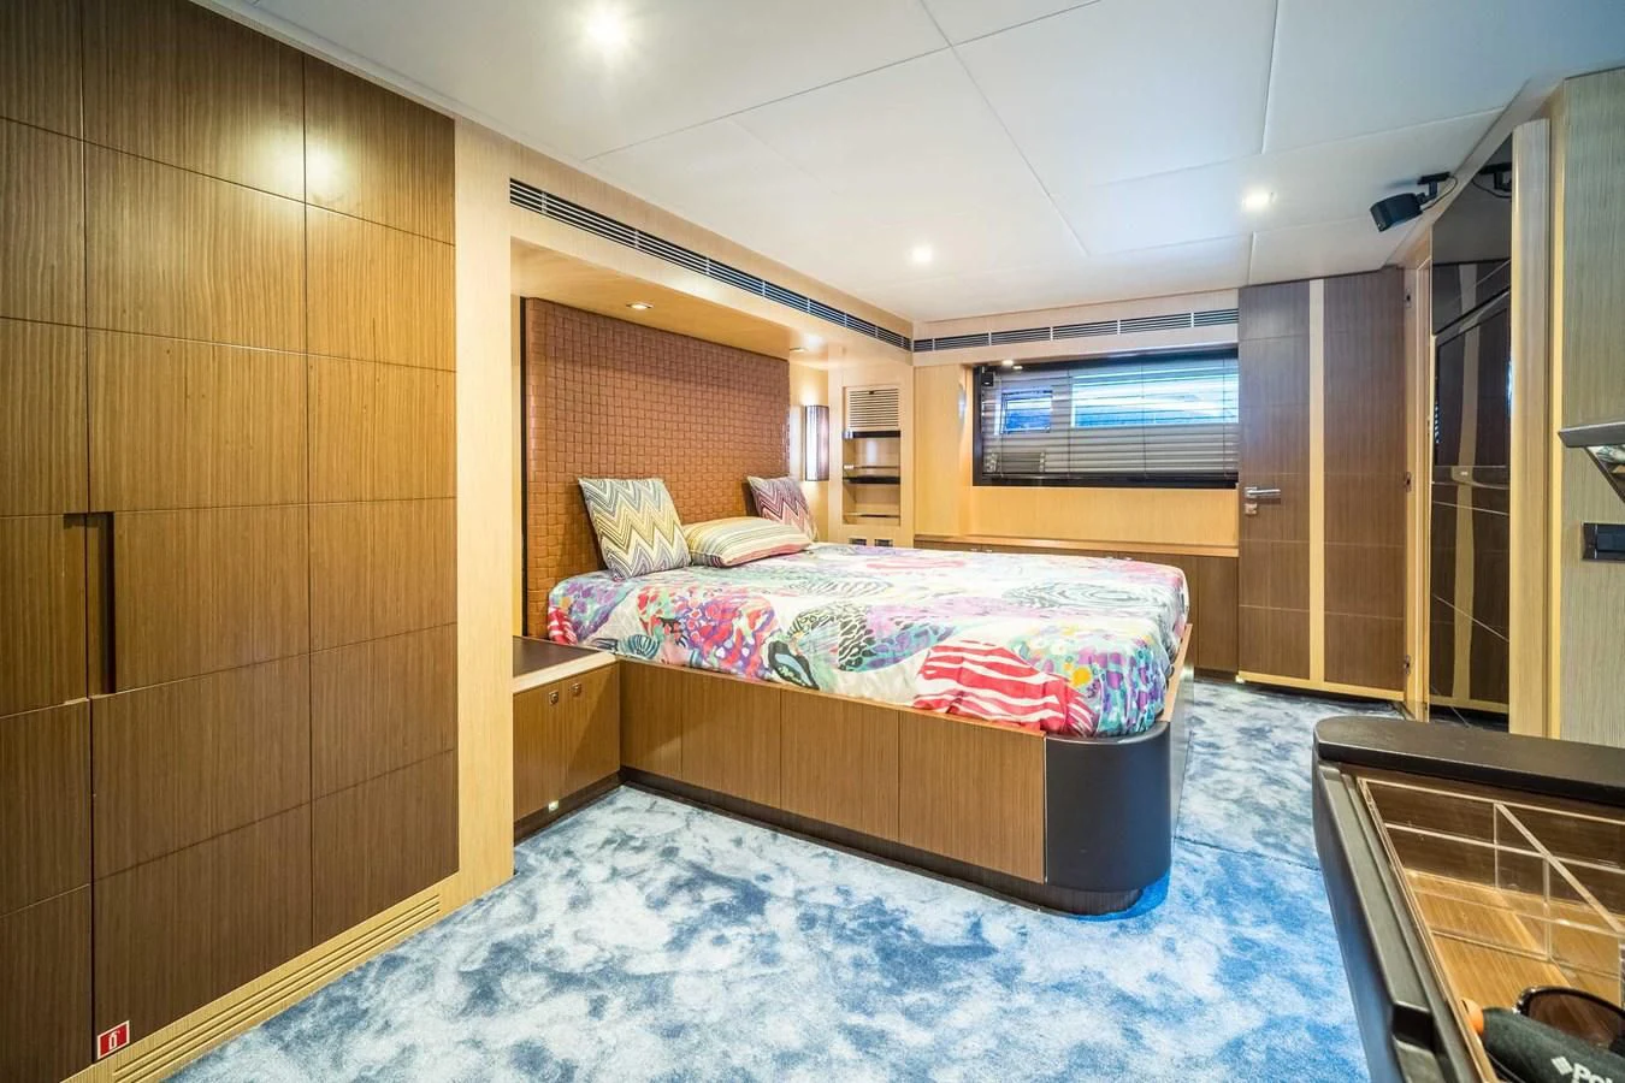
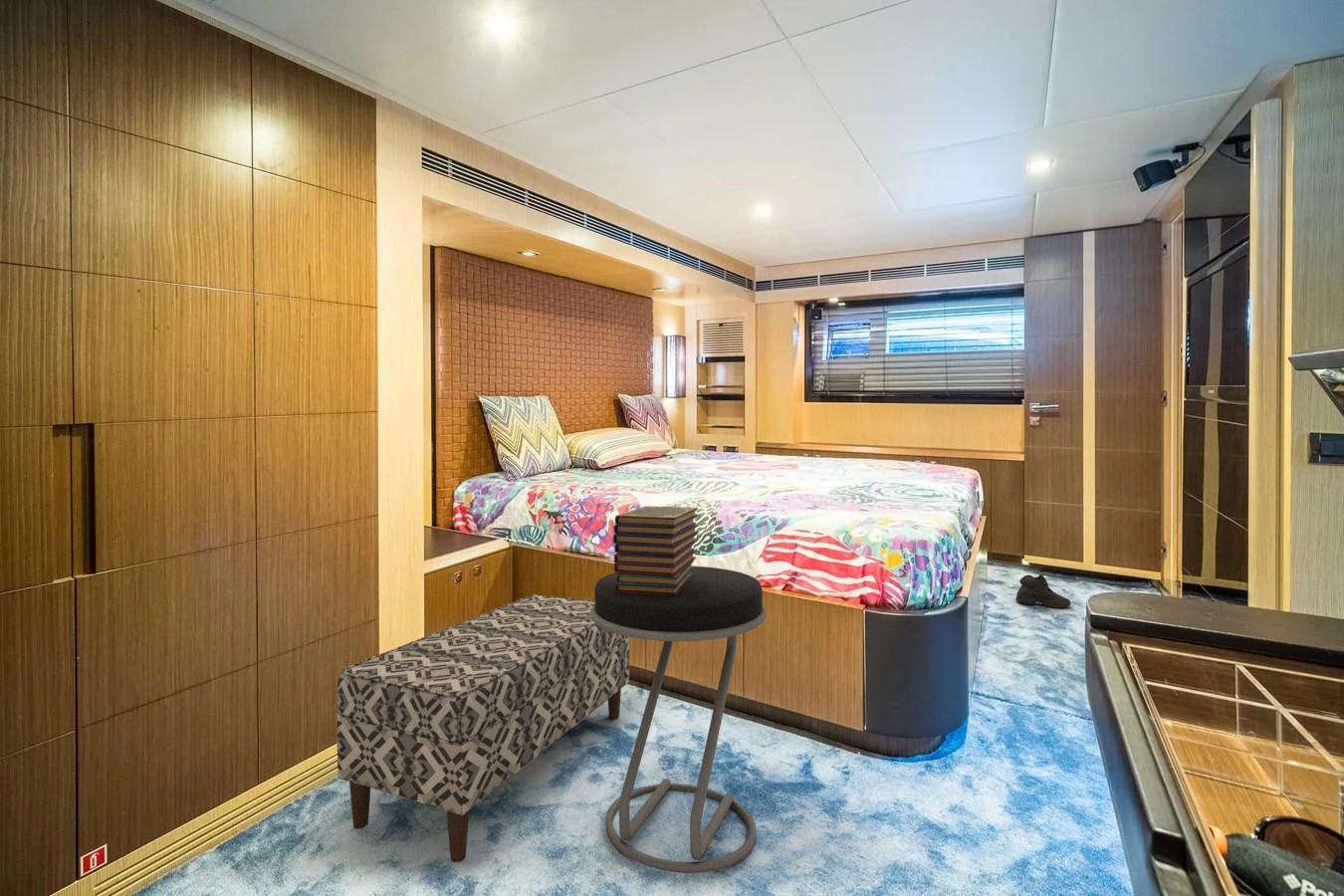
+ bench (507, 698)
+ book stack (658, 547)
+ shoe (1042, 589)
+ stool (656, 702)
